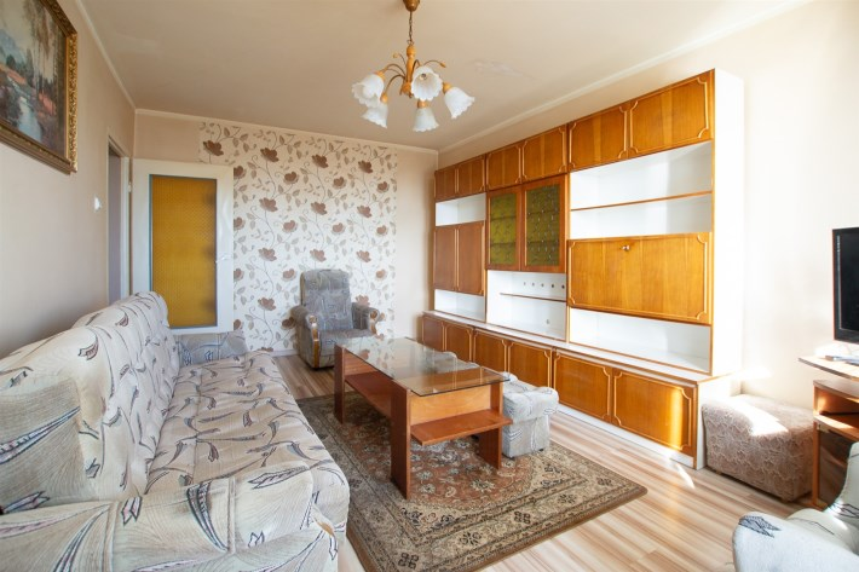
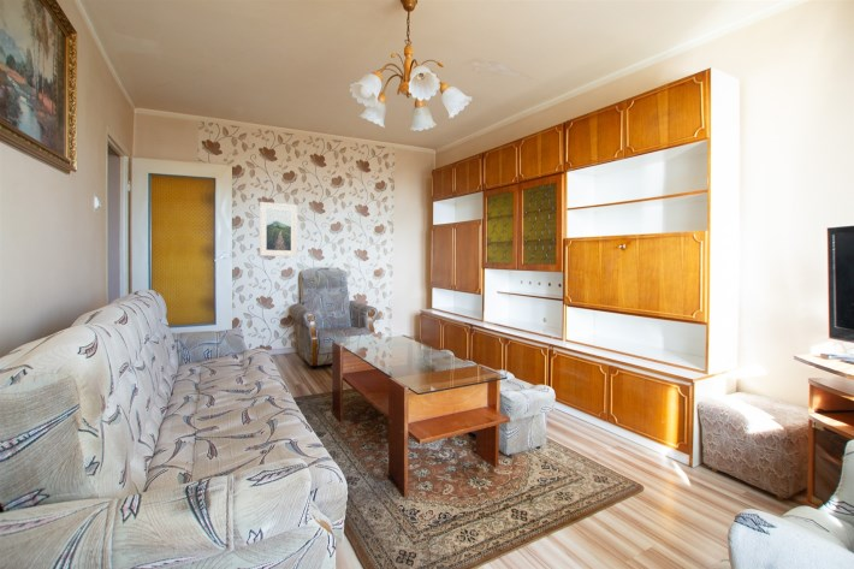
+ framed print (278, 230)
